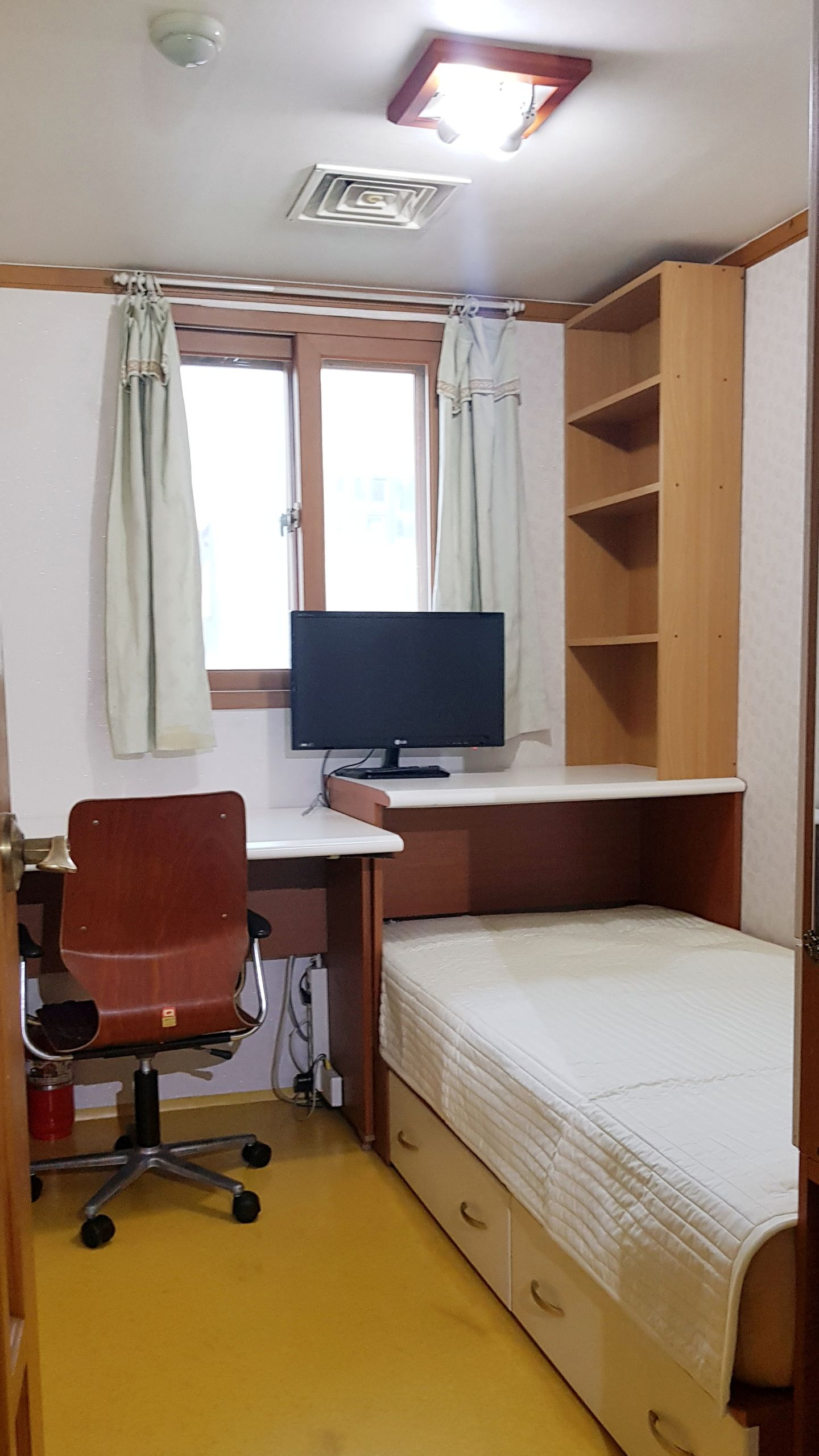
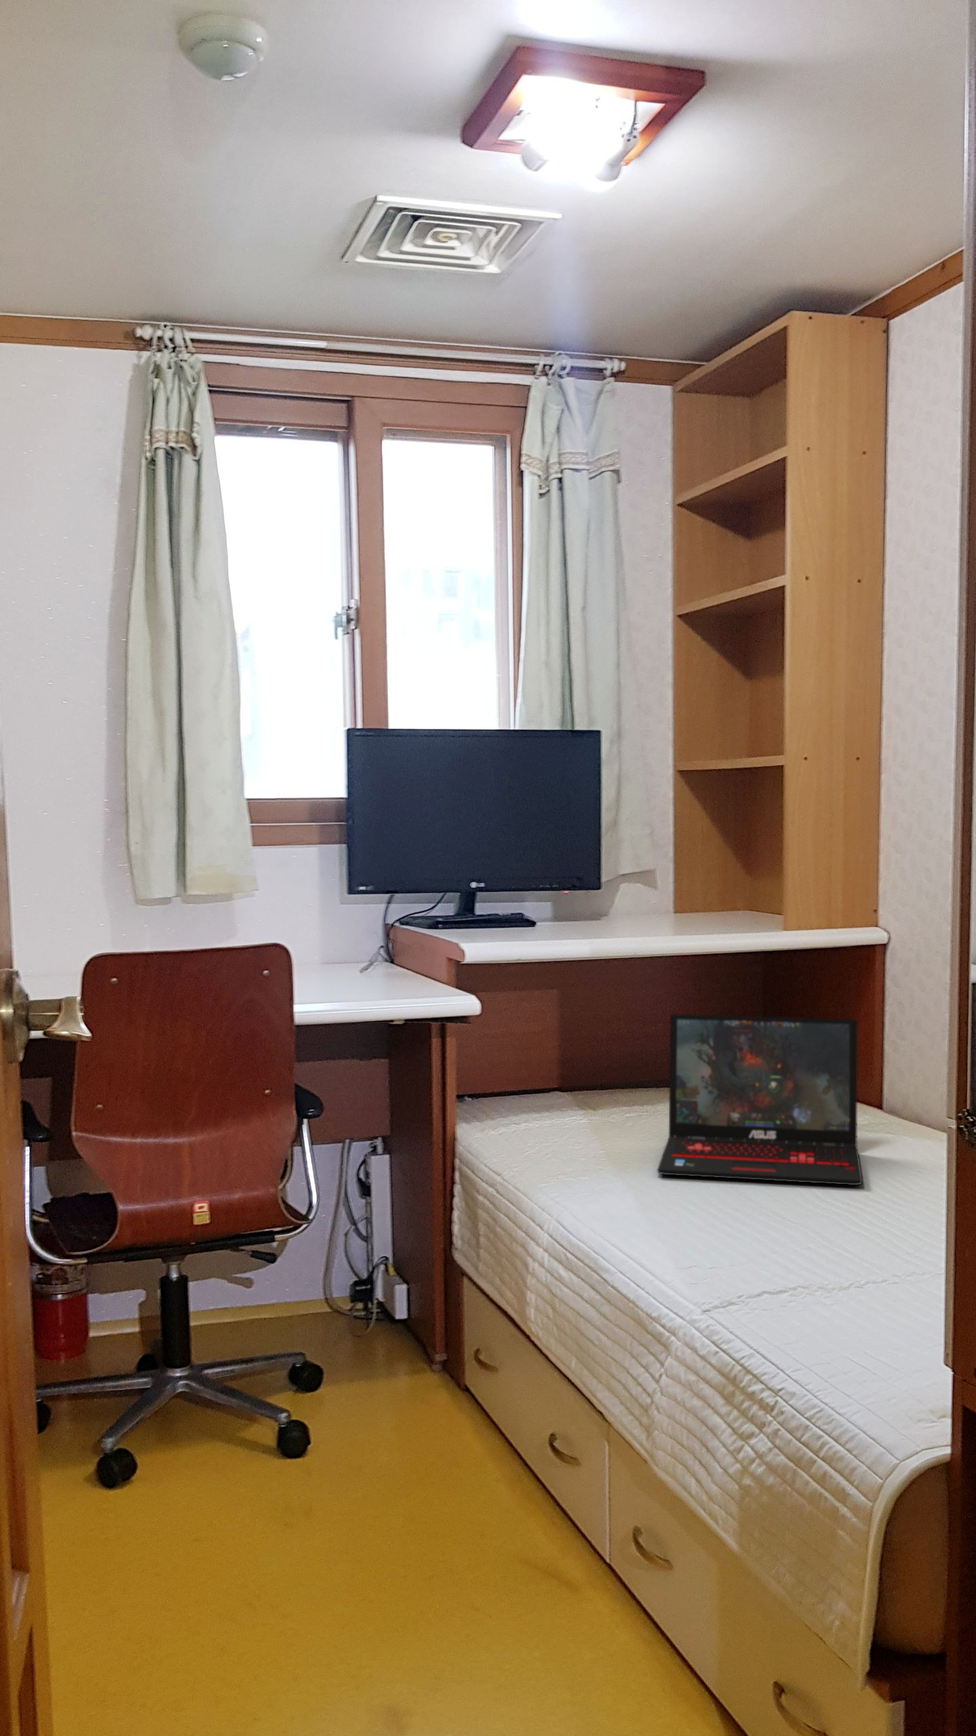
+ laptop (760, 1096)
